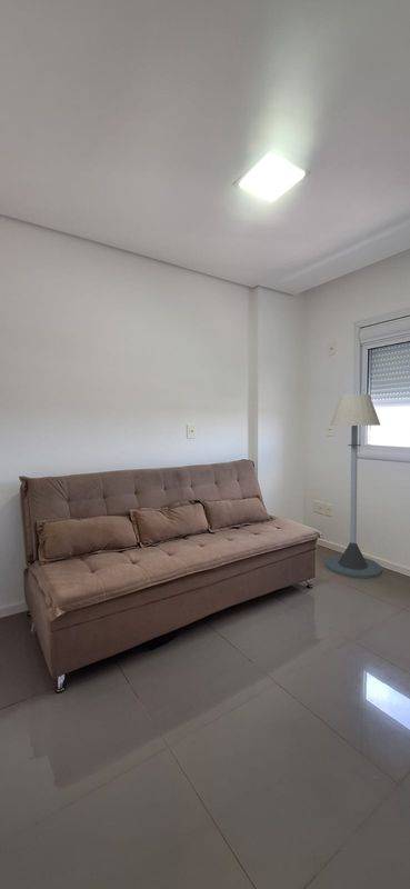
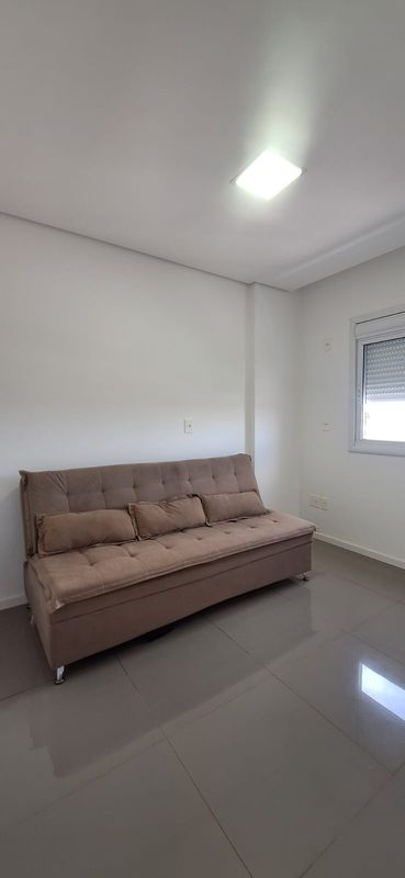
- floor lamp (353, 482)
